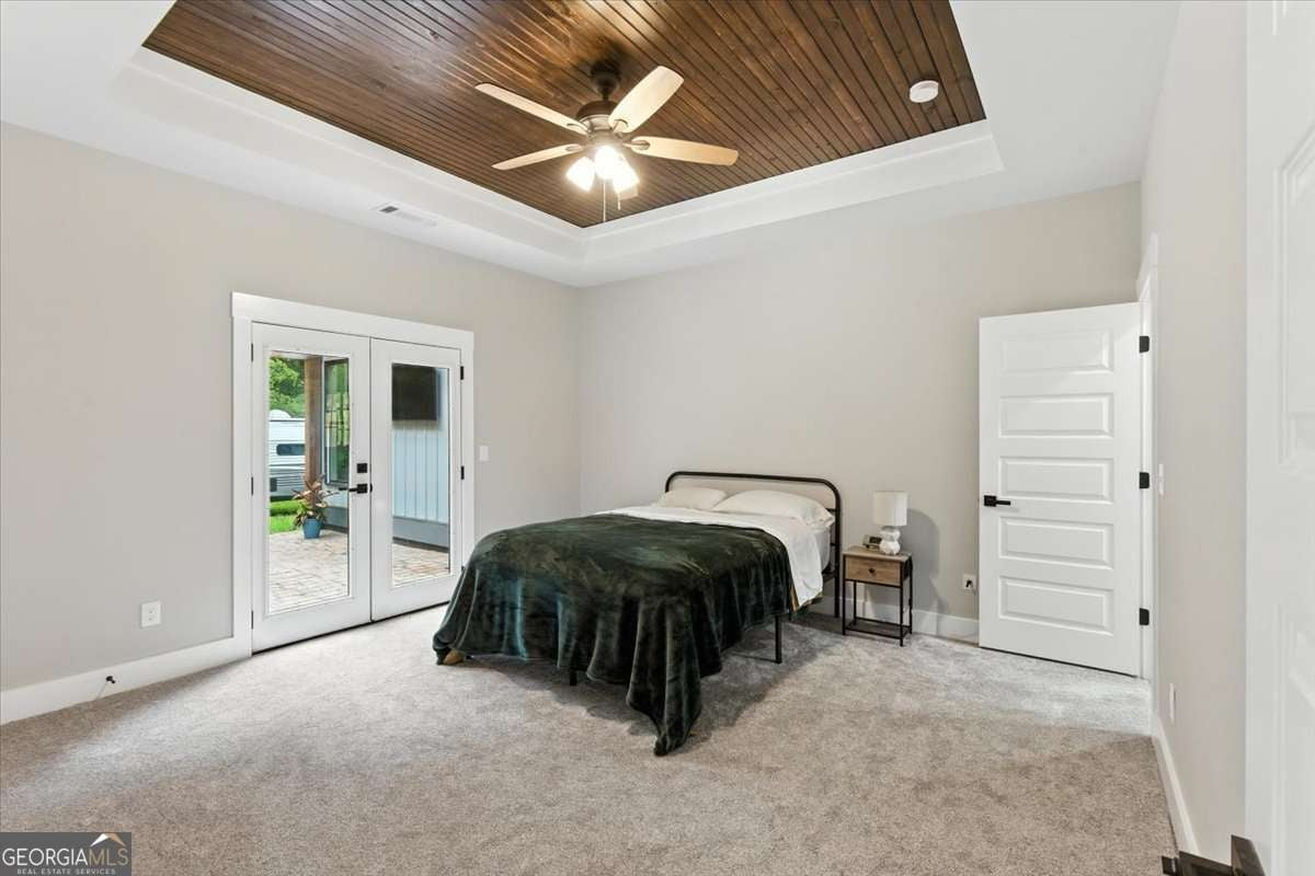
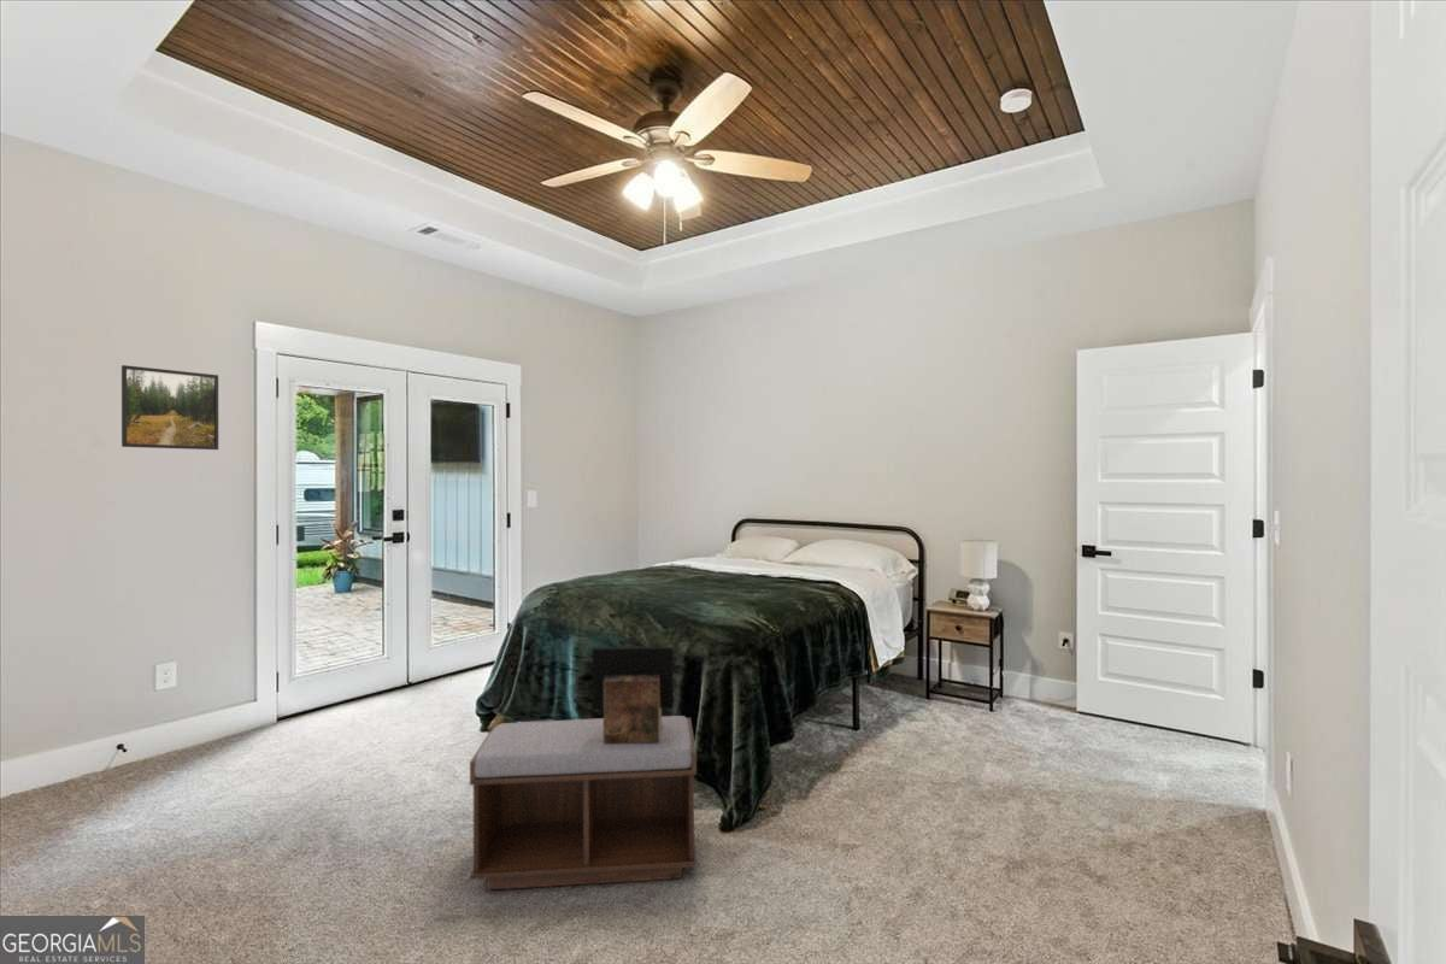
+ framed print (171, 408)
+ decorative box (633, 689)
+ bench (589, 795)
